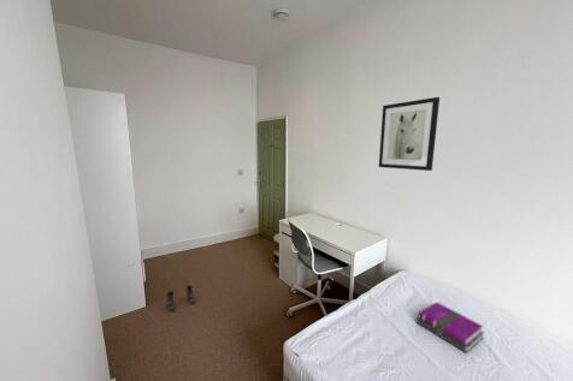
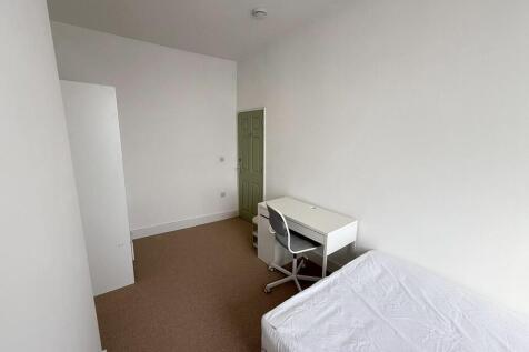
- hardback book (449, 323)
- boots (188, 297)
- wall art (406, 136)
